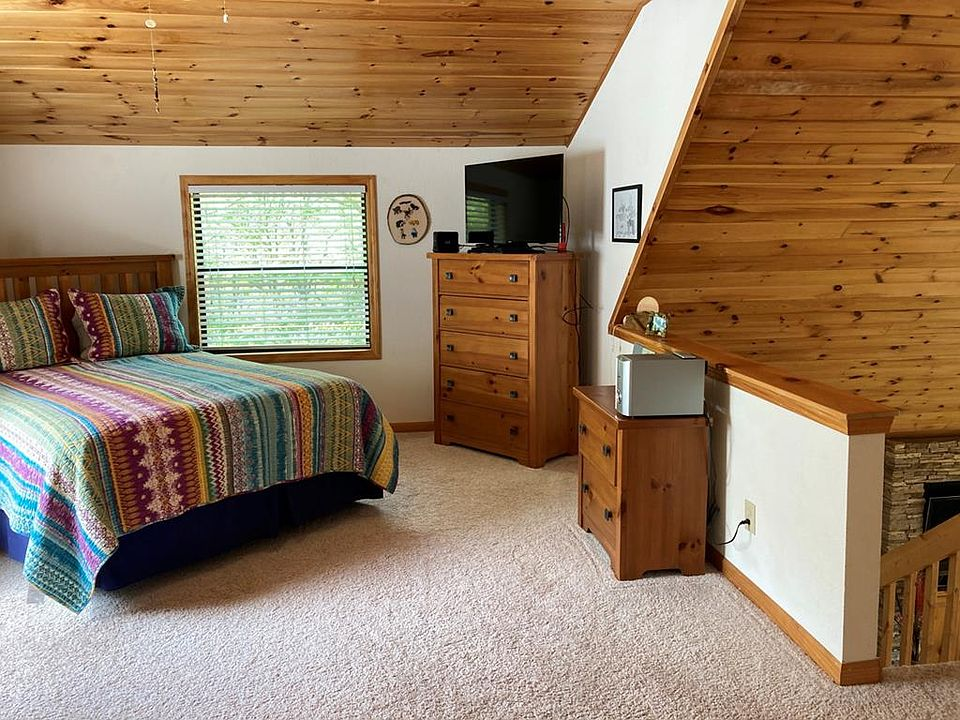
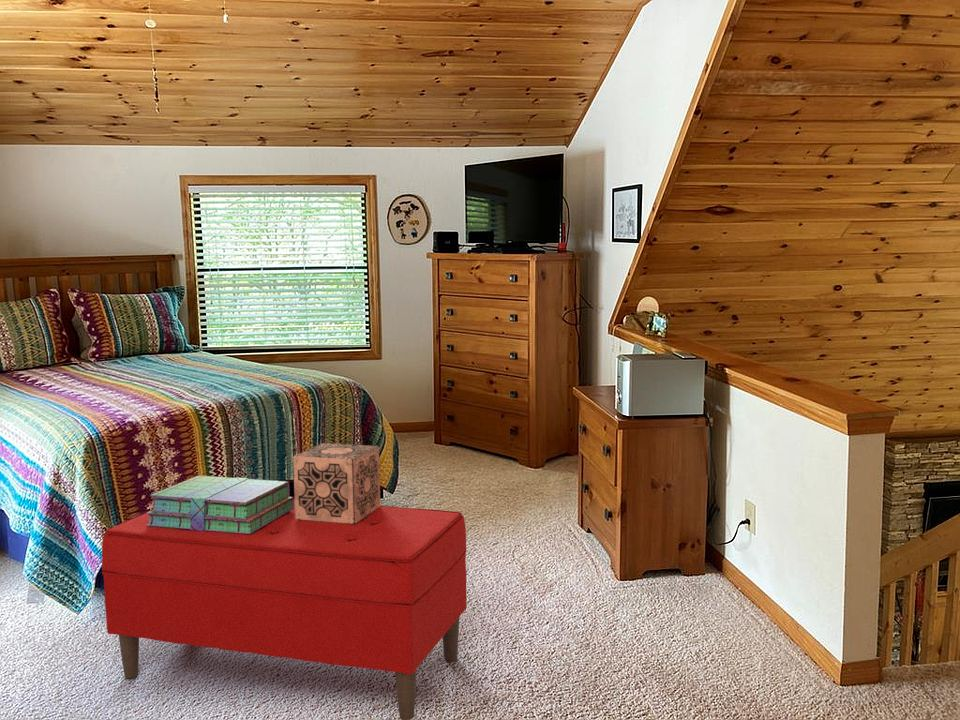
+ decorative box (337, 481)
+ stack of books (222, 501)
+ bench (290, 594)
